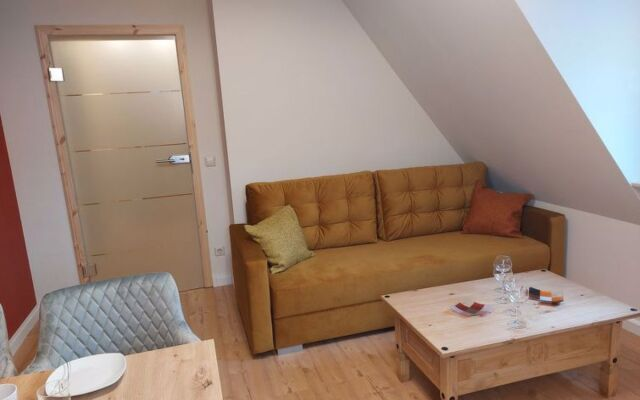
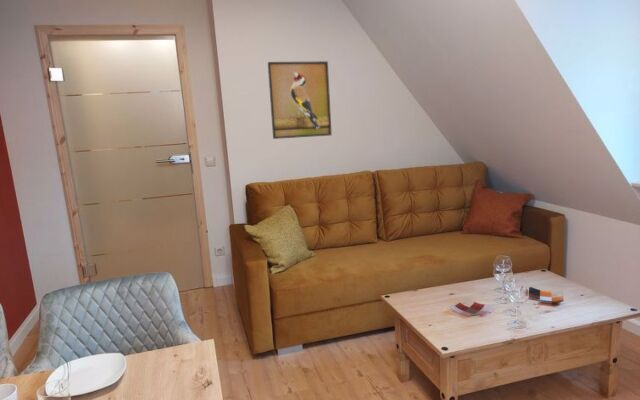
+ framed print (300, 99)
